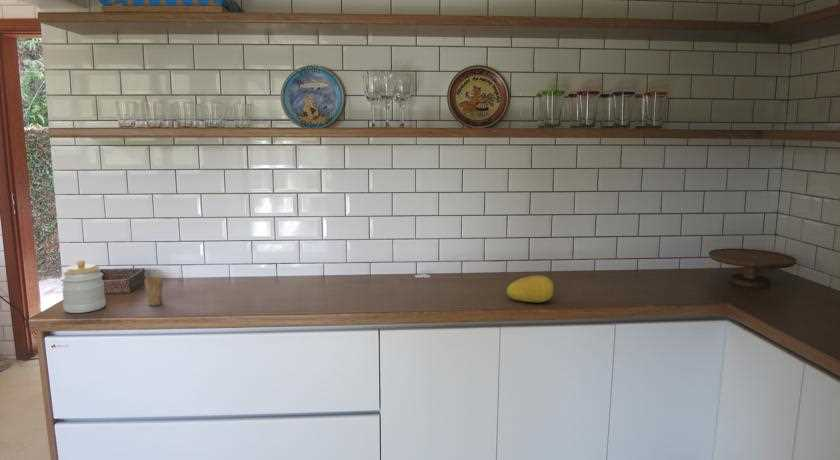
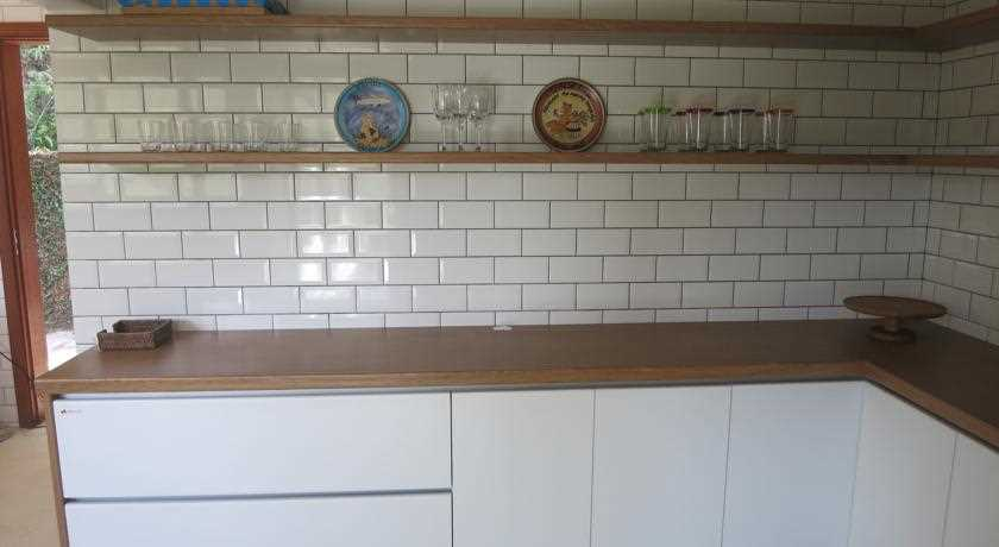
- cup (154, 288)
- fruit (529, 288)
- jar (83, 284)
